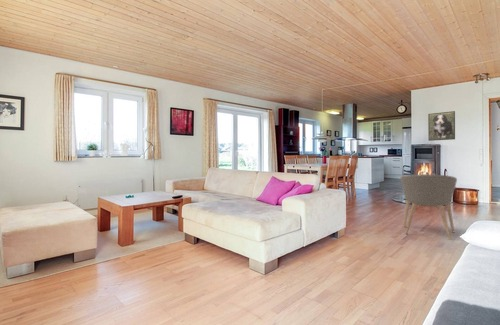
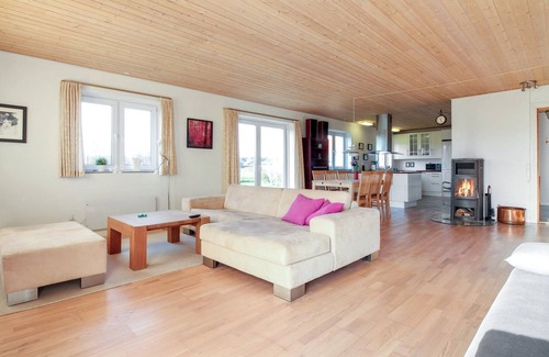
- armchair (427, 202)
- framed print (441, 126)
